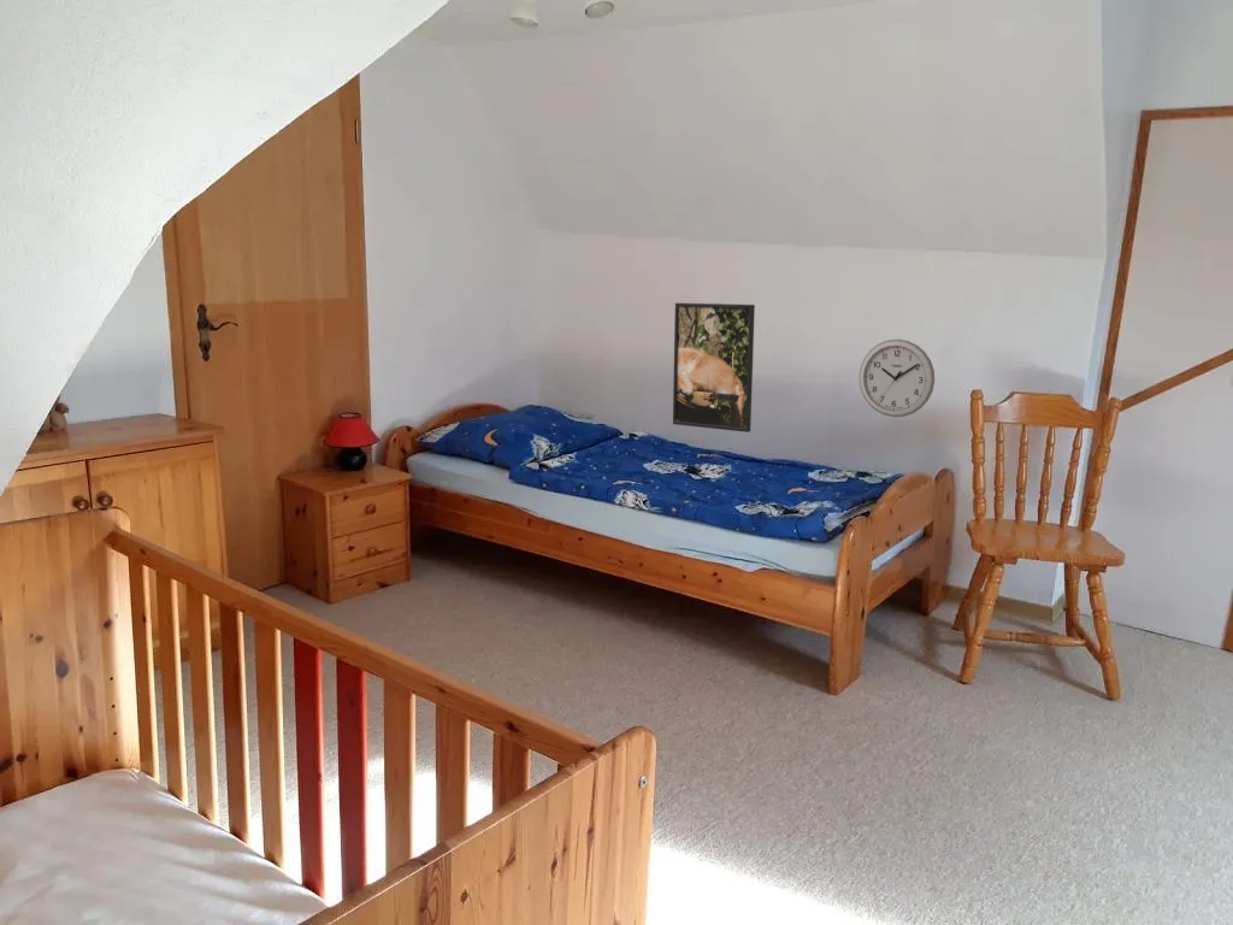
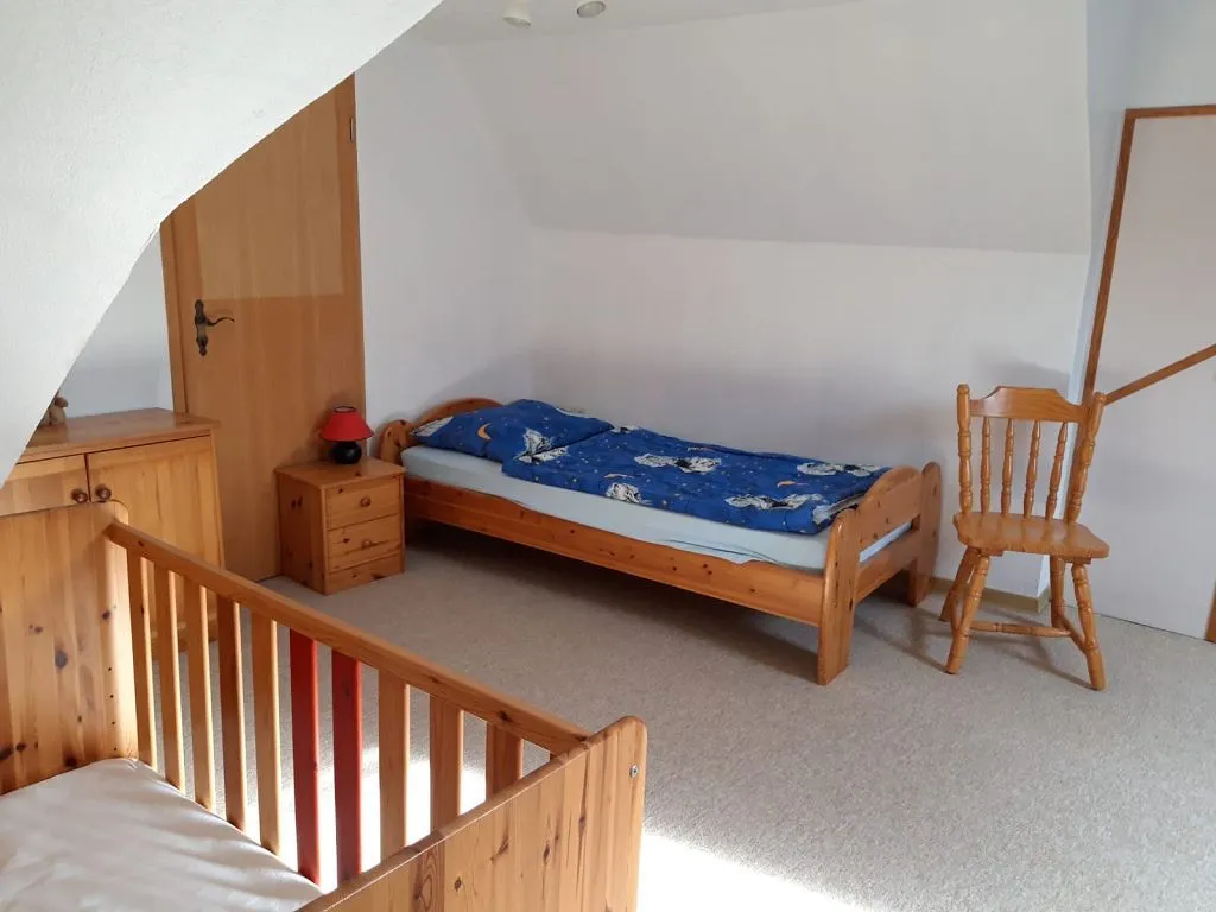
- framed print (712, 366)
- wall clock (895, 378)
